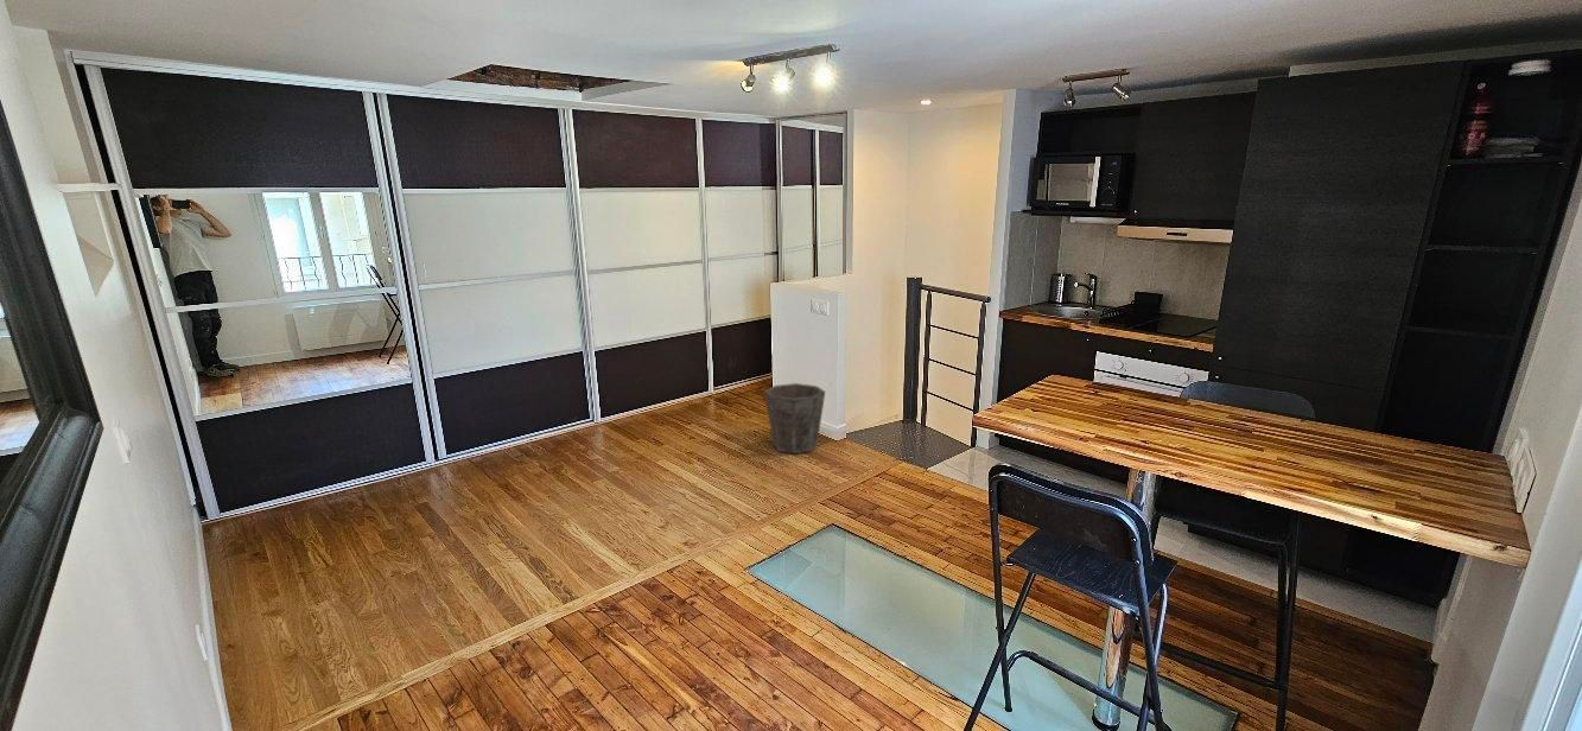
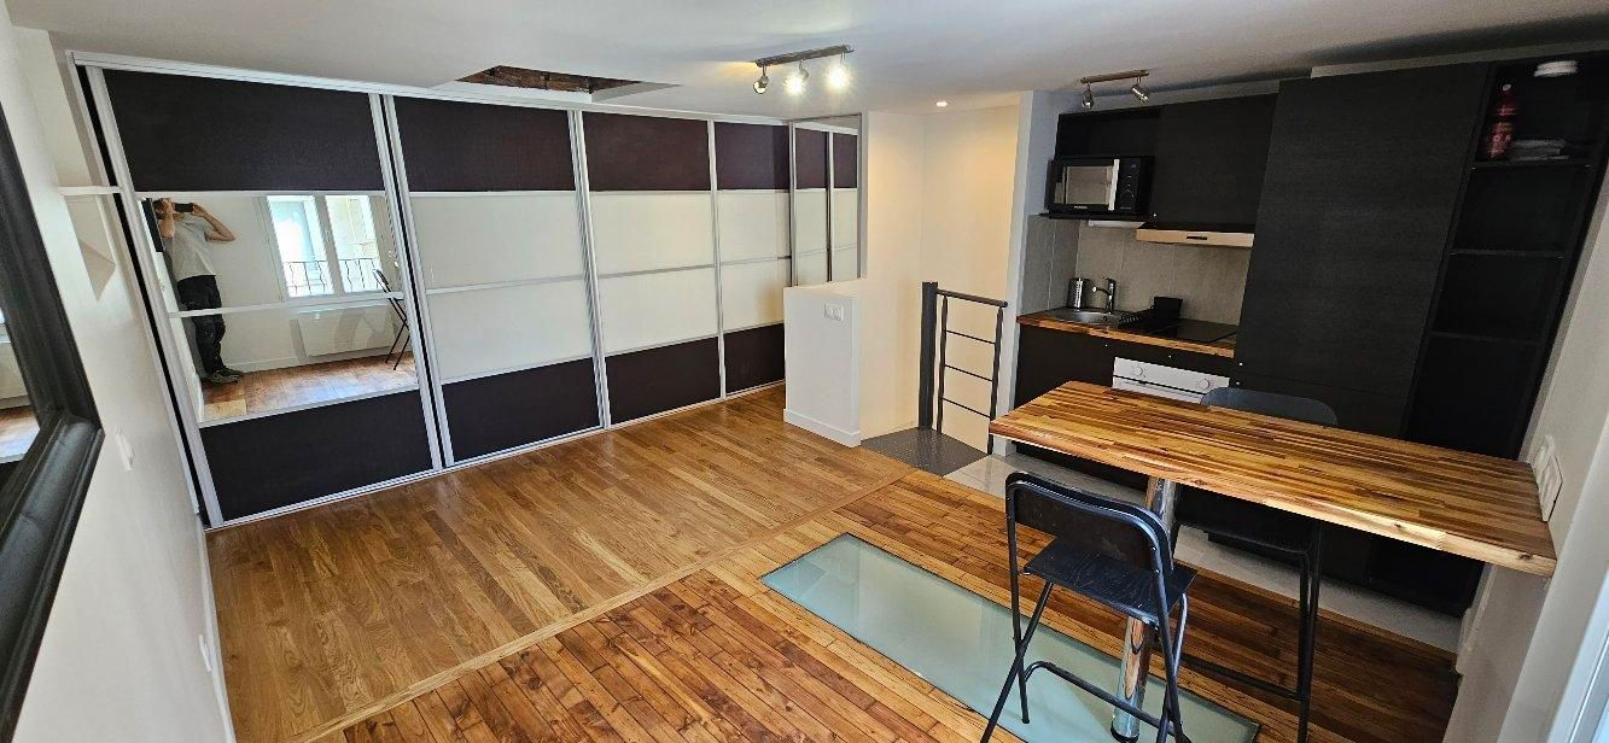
- waste bin (794, 418)
